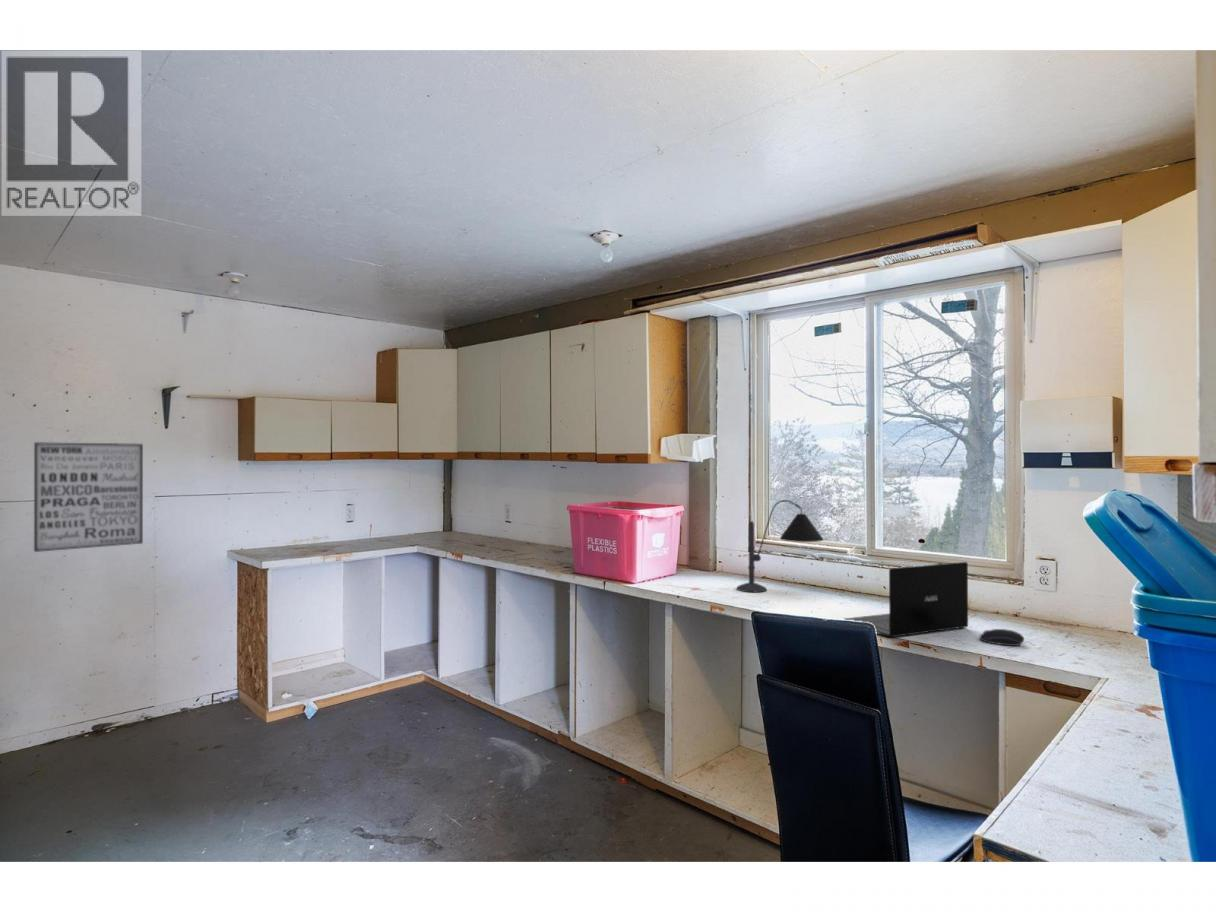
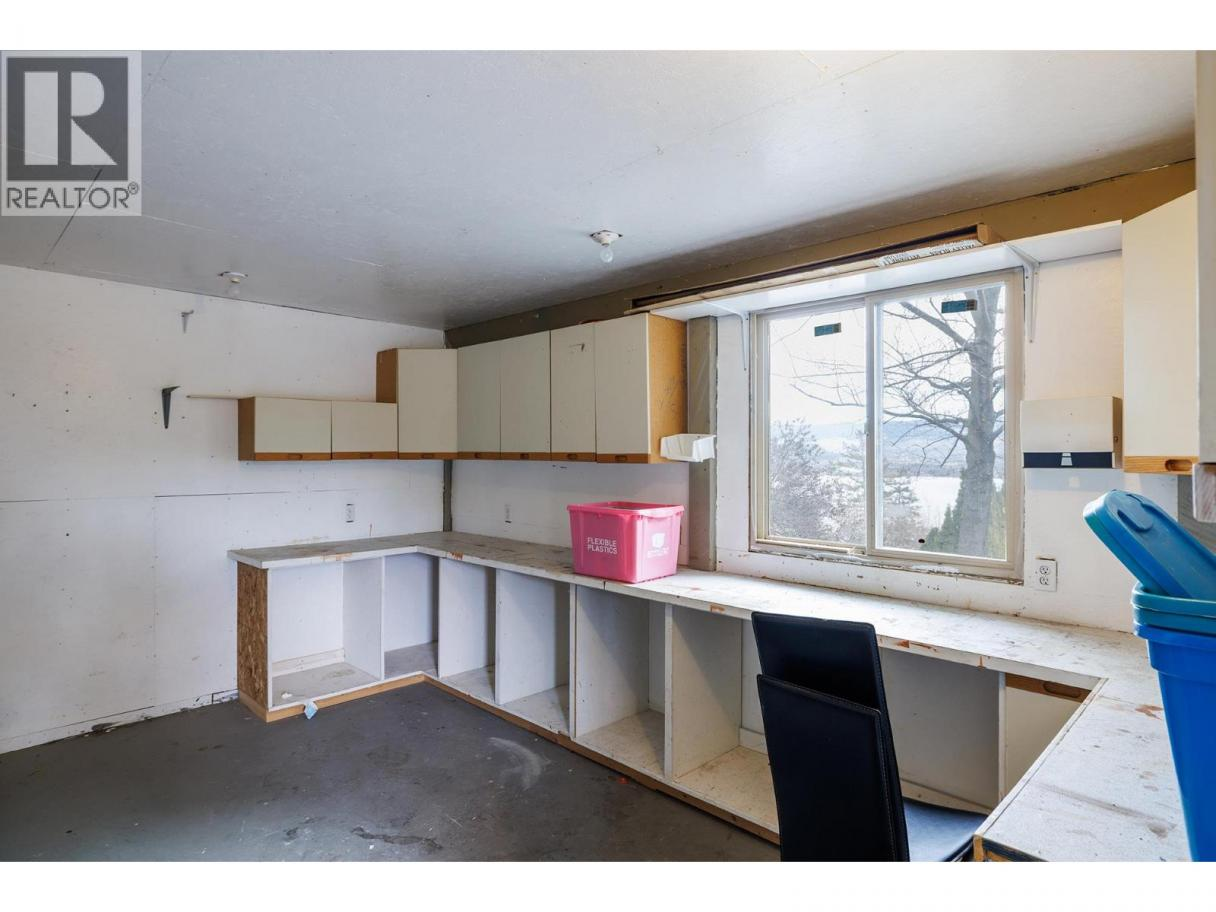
- laptop (903, 592)
- computer mouse (1001, 635)
- wall art (90, 495)
- desk lamp (781, 539)
